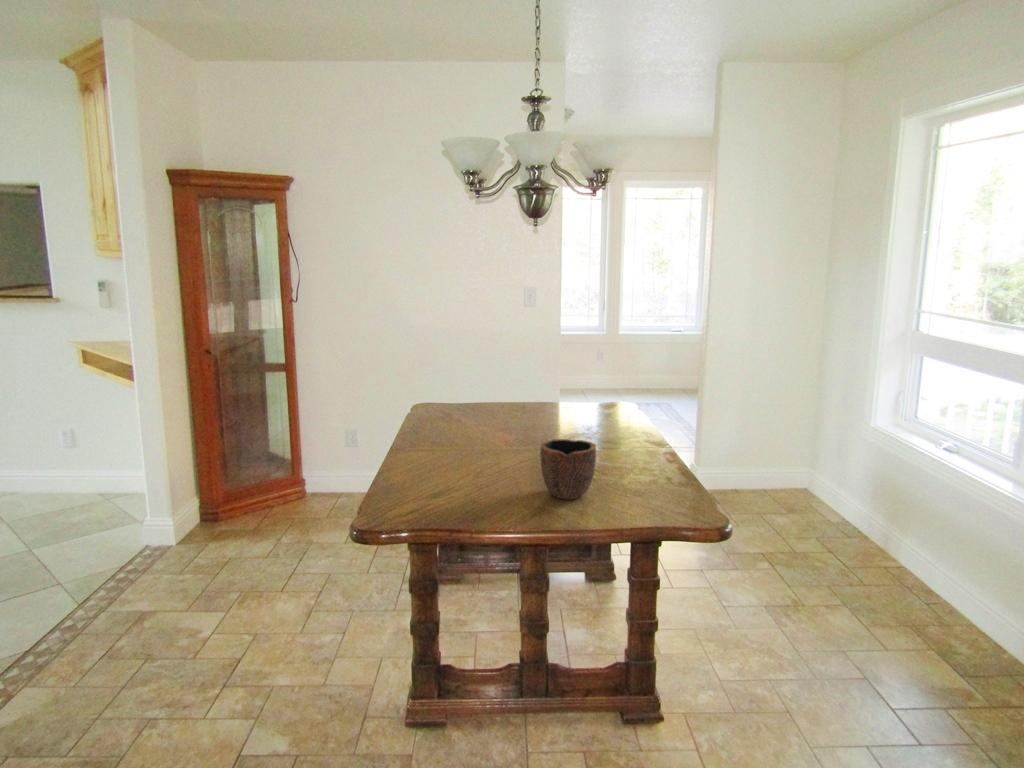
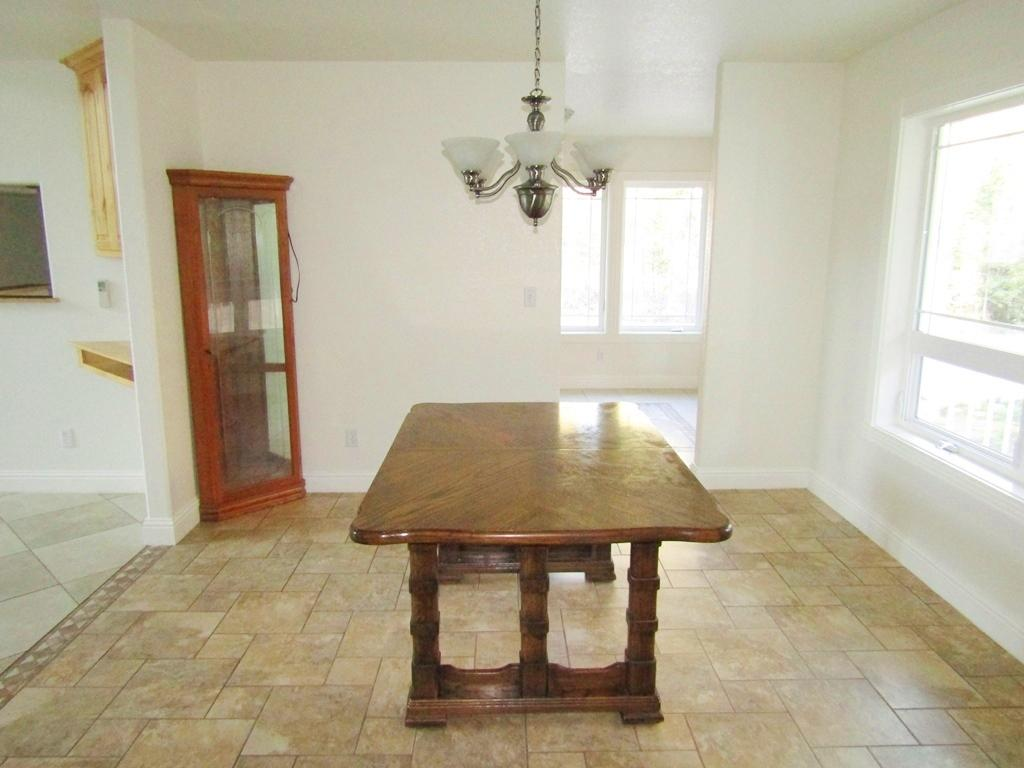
- bowl (567, 470)
